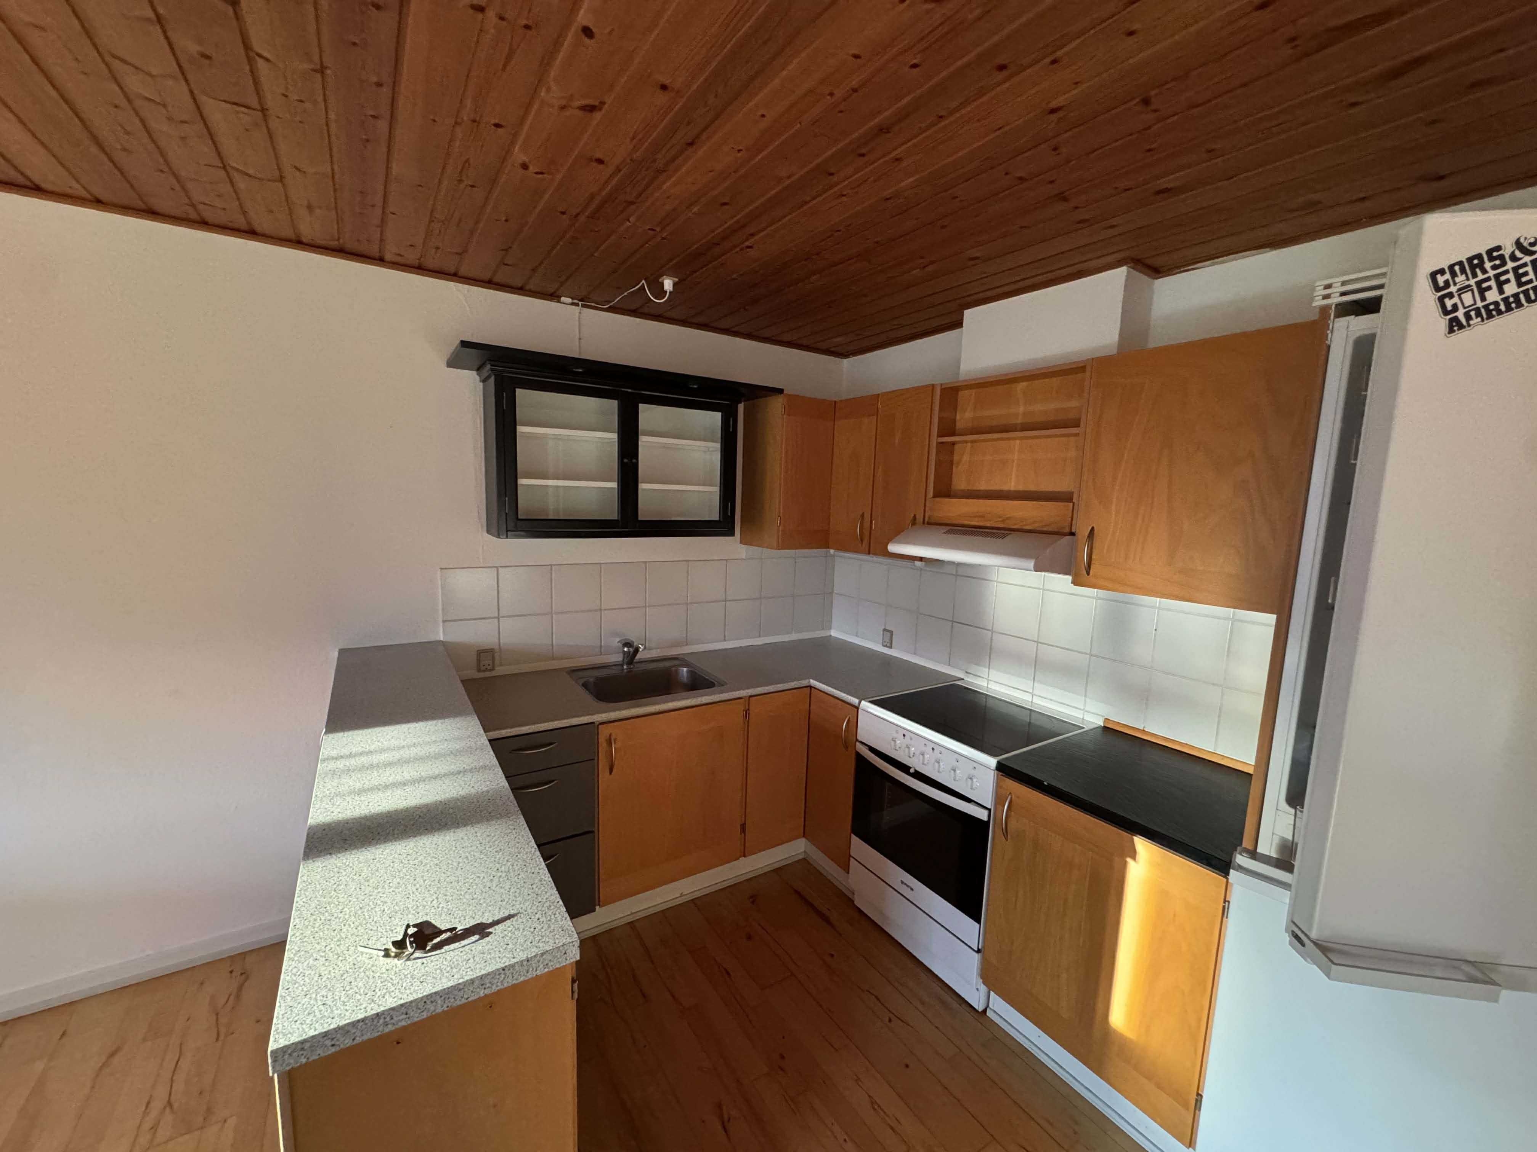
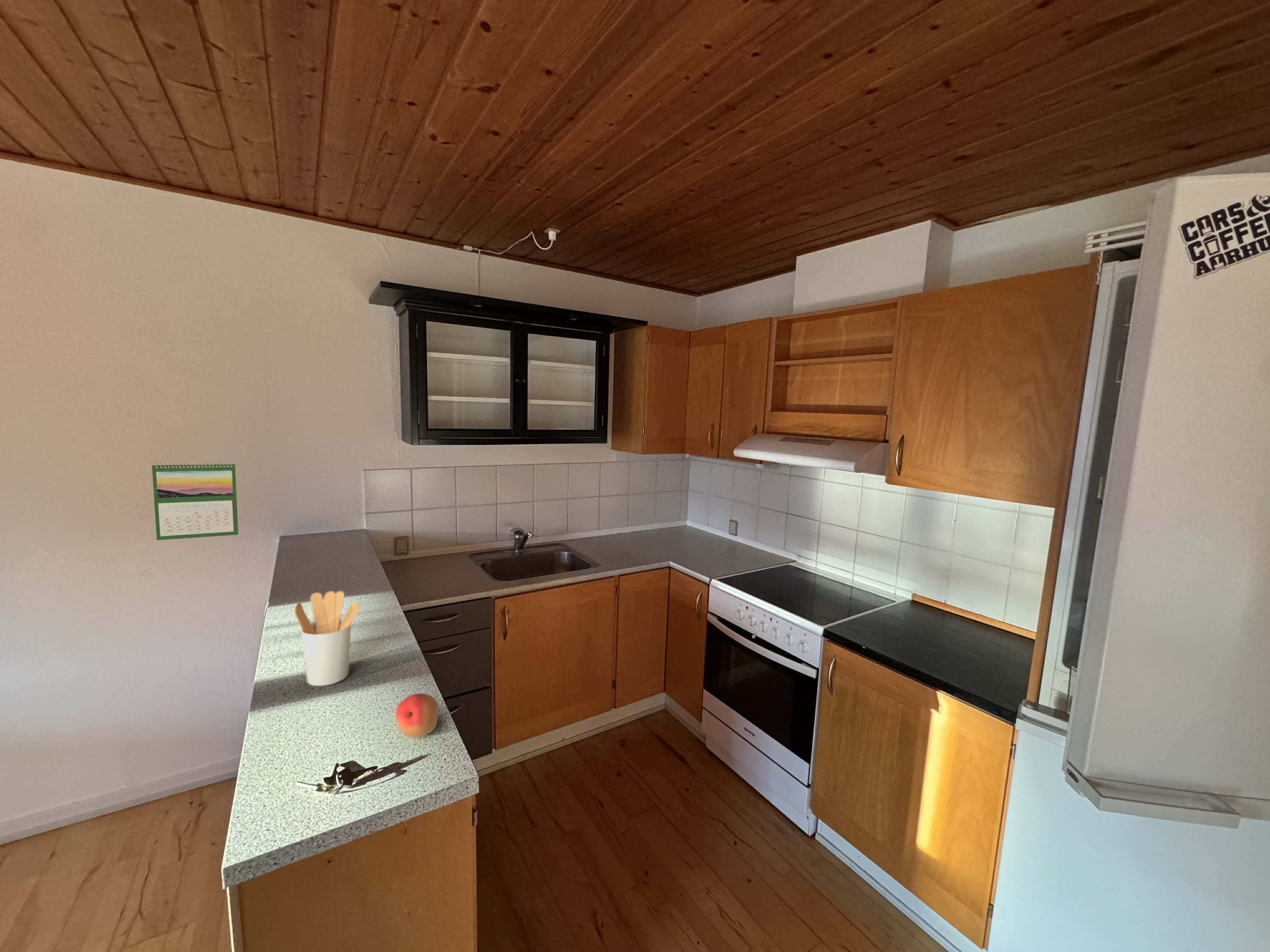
+ utensil holder (327, 635)
+ calendar (197, 499)
+ fruit (417, 715)
